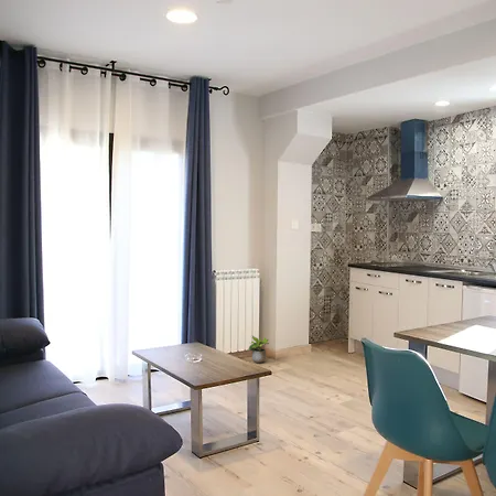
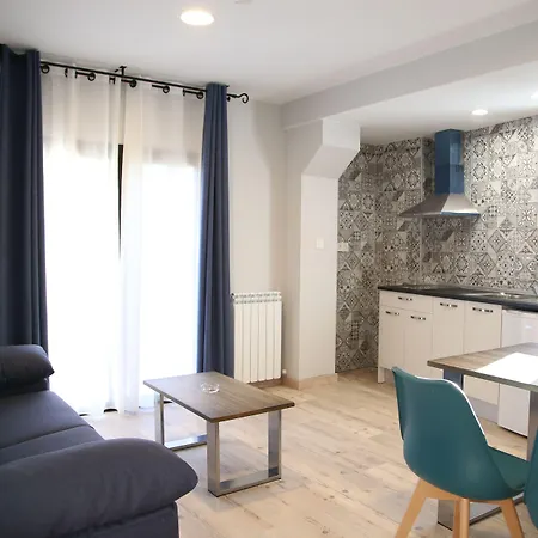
- potted plant (257, 348)
